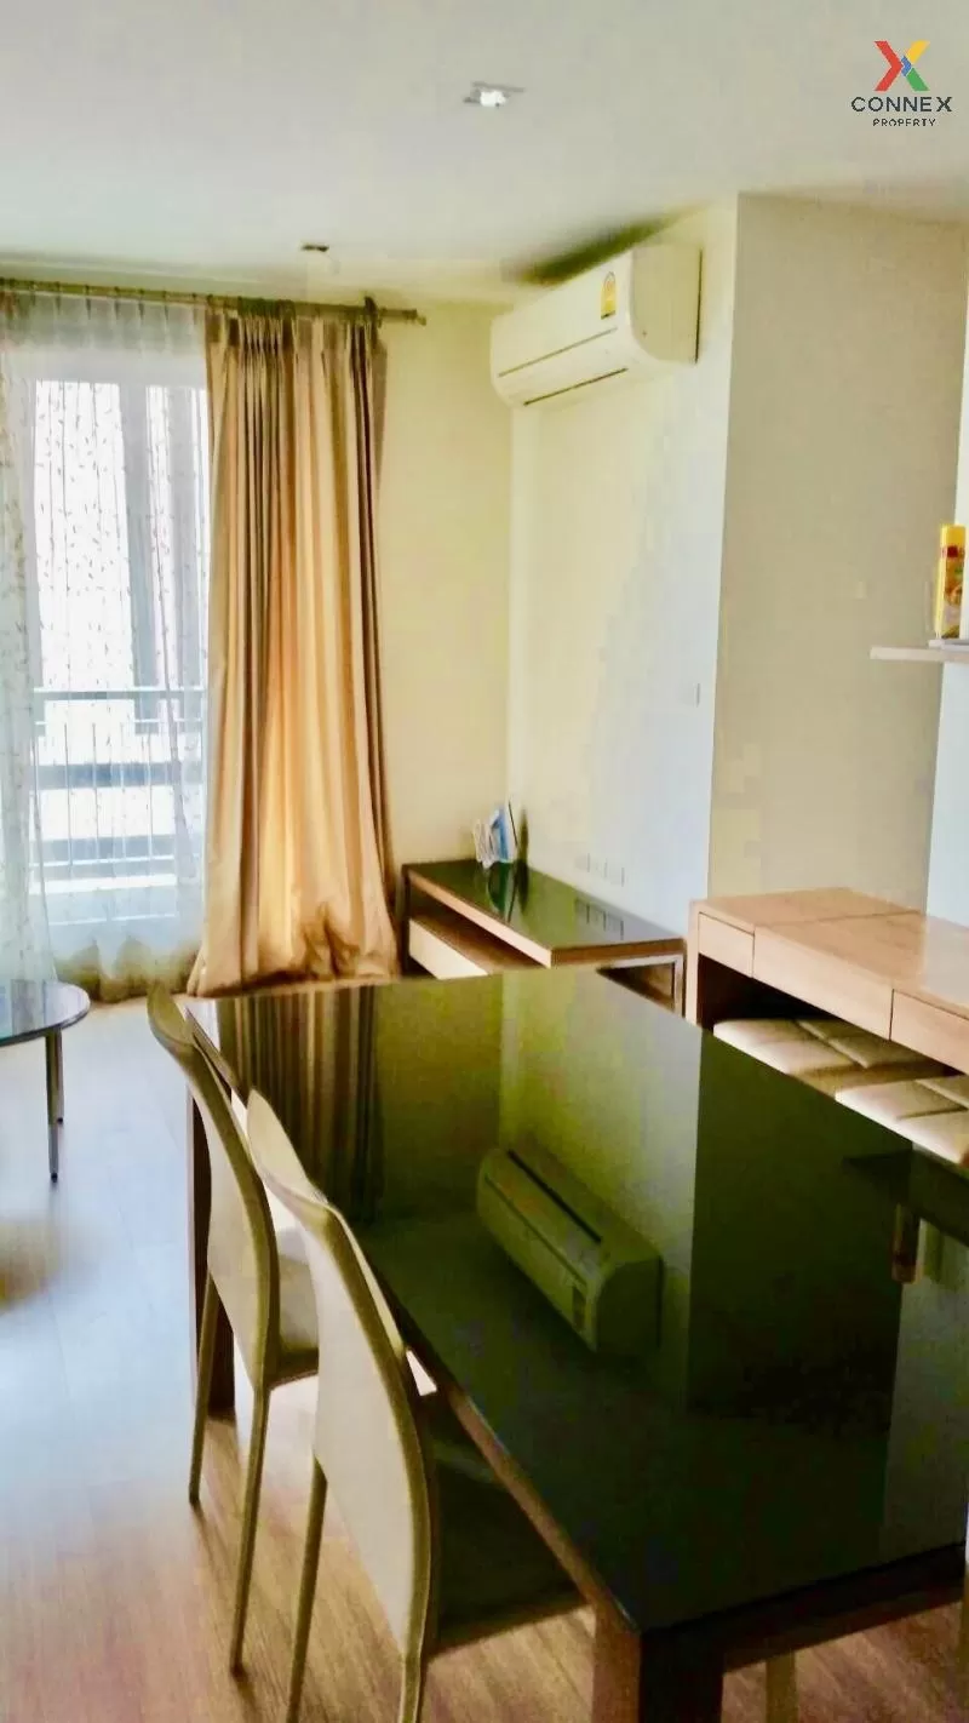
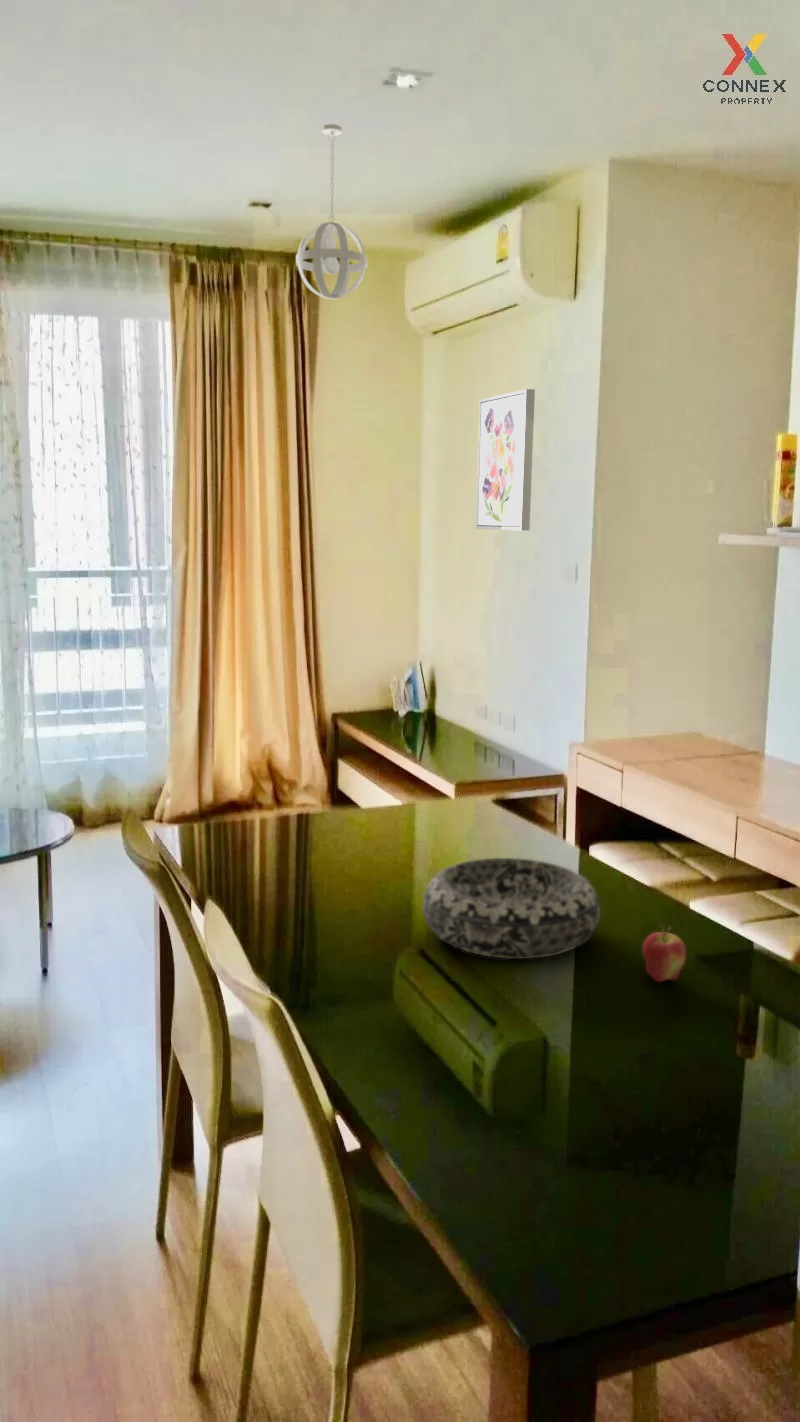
+ wall art (503, 462)
+ fruit (664, 948)
+ decorative bowl (510, 906)
+ pendant light (332, 214)
